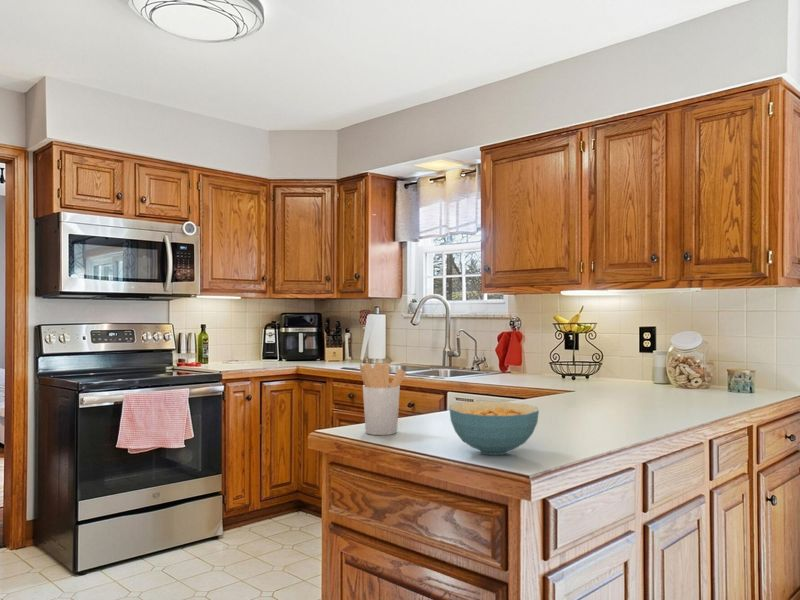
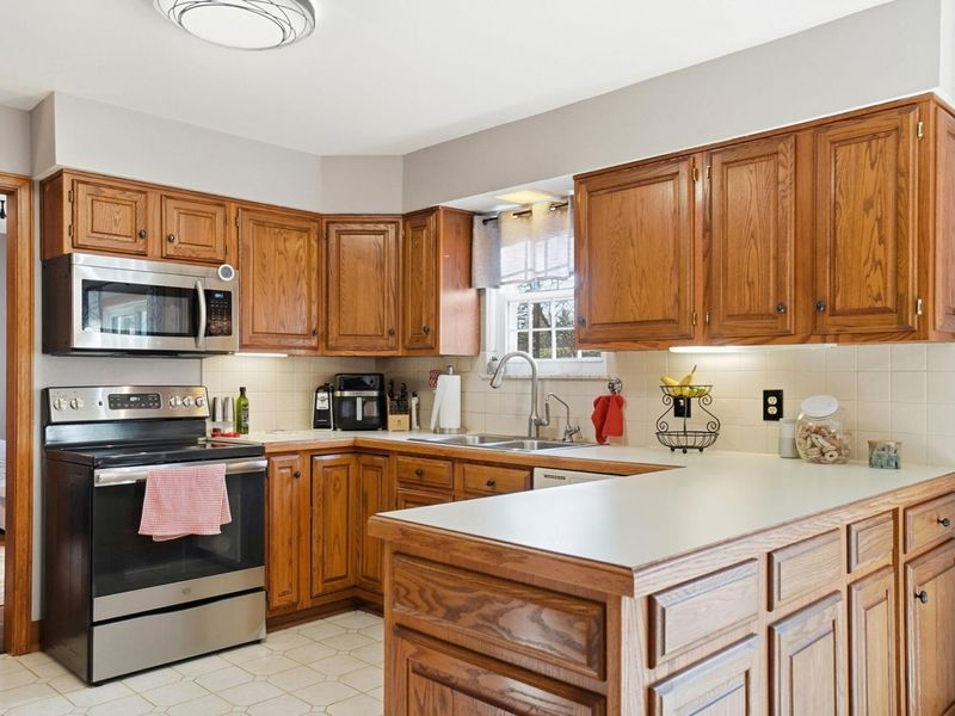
- cereal bowl (493, 429)
- utensil holder (379, 396)
